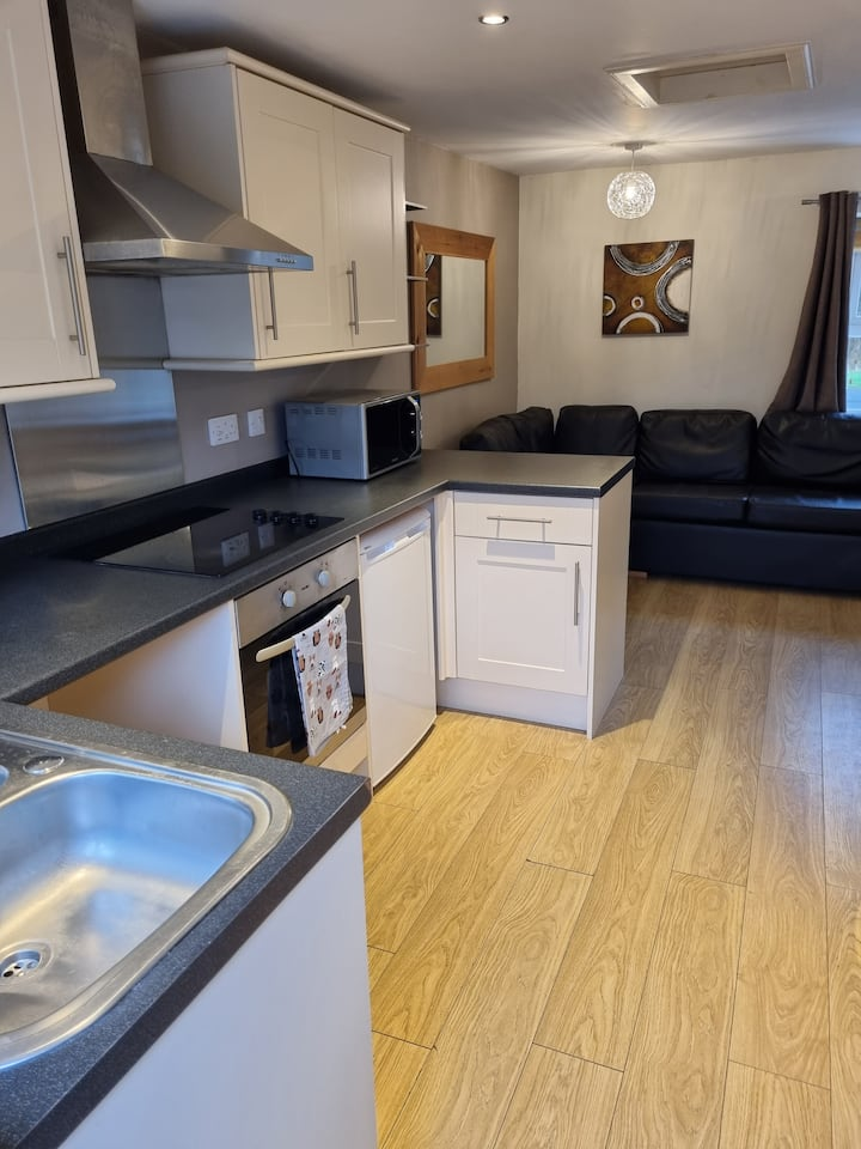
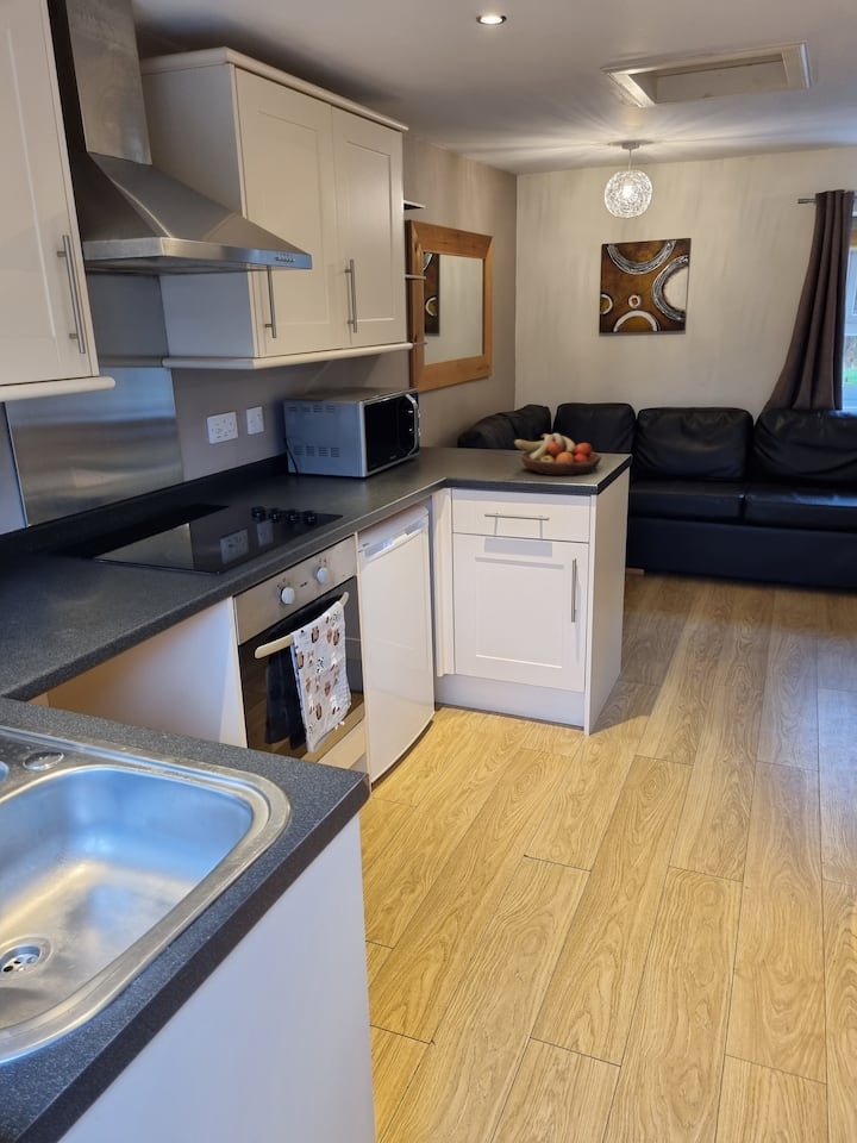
+ fruit bowl (559, 451)
